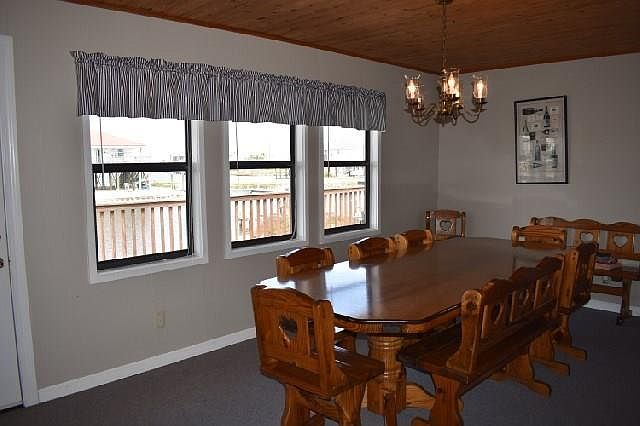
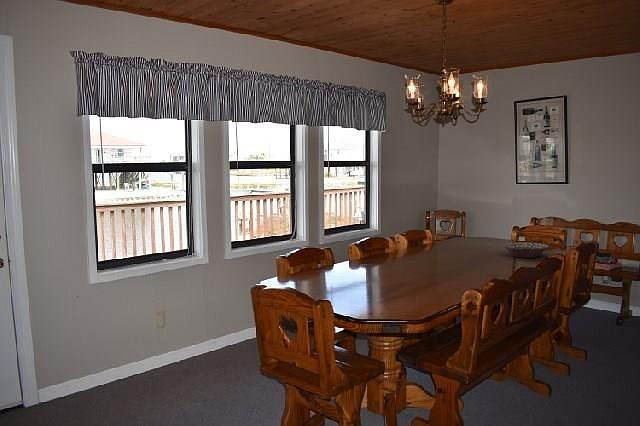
+ decorative bowl (525, 250)
